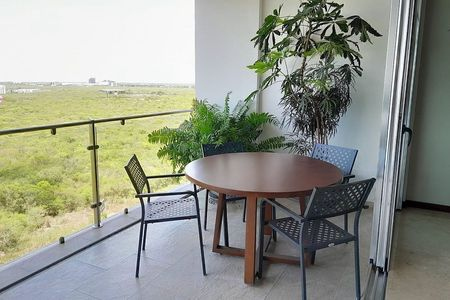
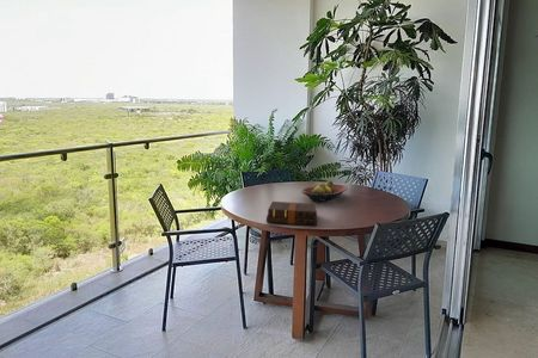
+ hardback book (292, 212)
+ fruit bowl (324, 190)
